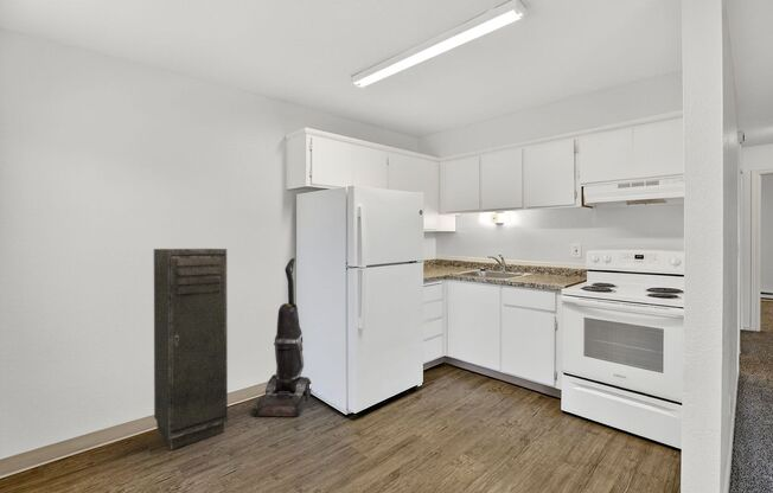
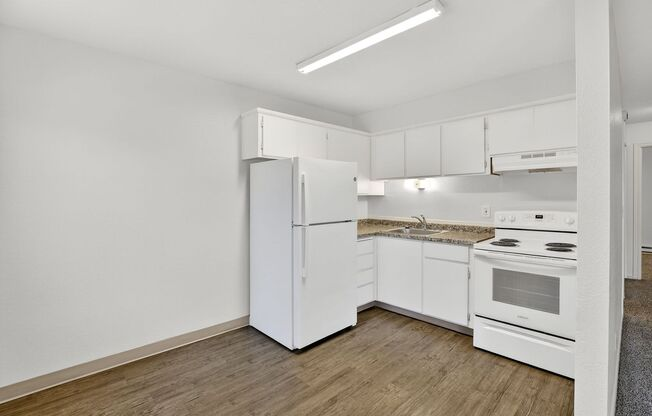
- vacuum cleaner (283, 331)
- storage cabinet (190, 340)
